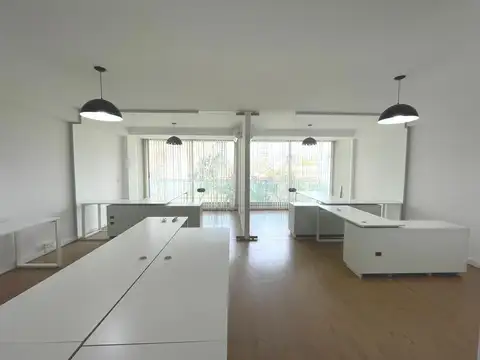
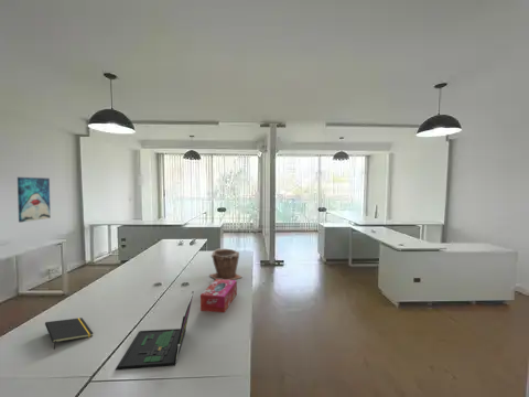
+ notepad (68, 329)
+ plant pot (225, 264)
+ laptop (156, 330)
+ tissue box (219, 294)
+ wall art (34, 198)
